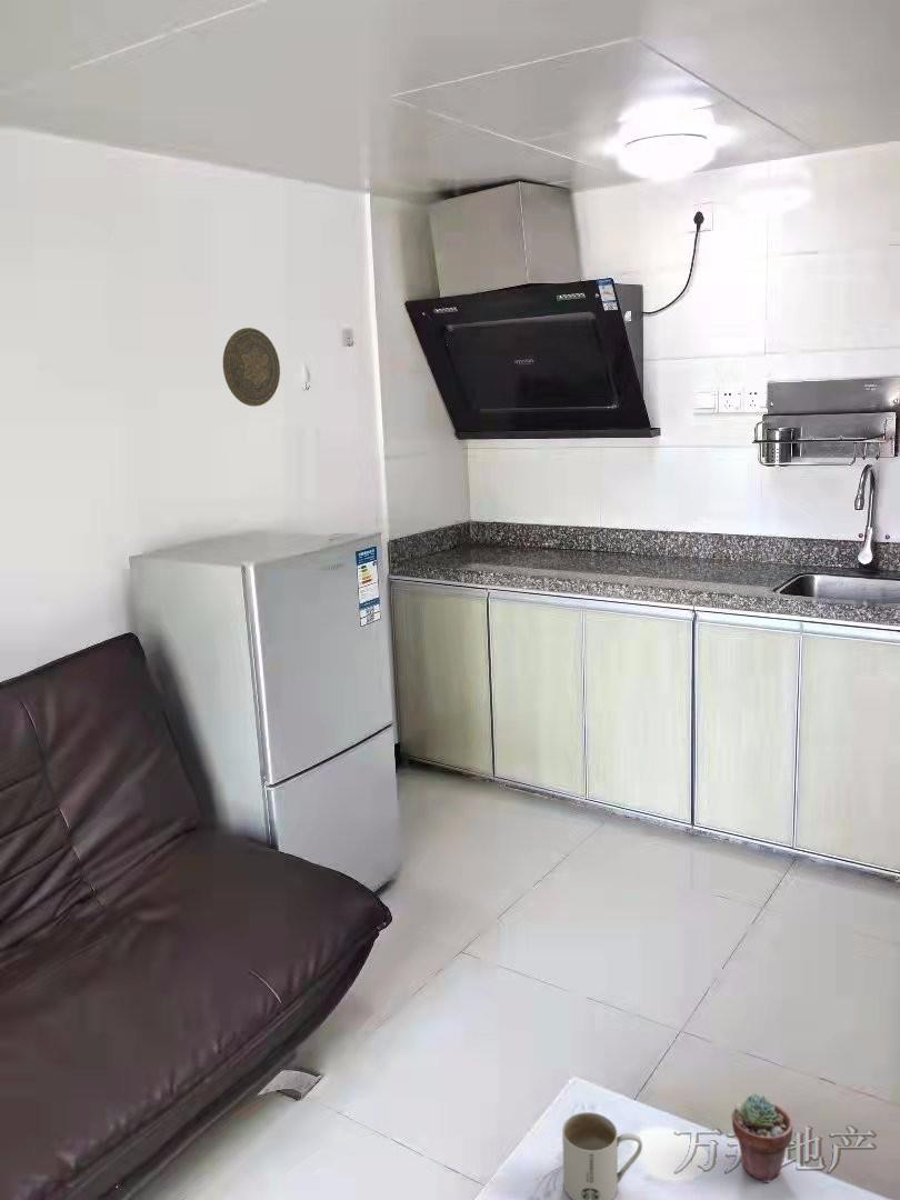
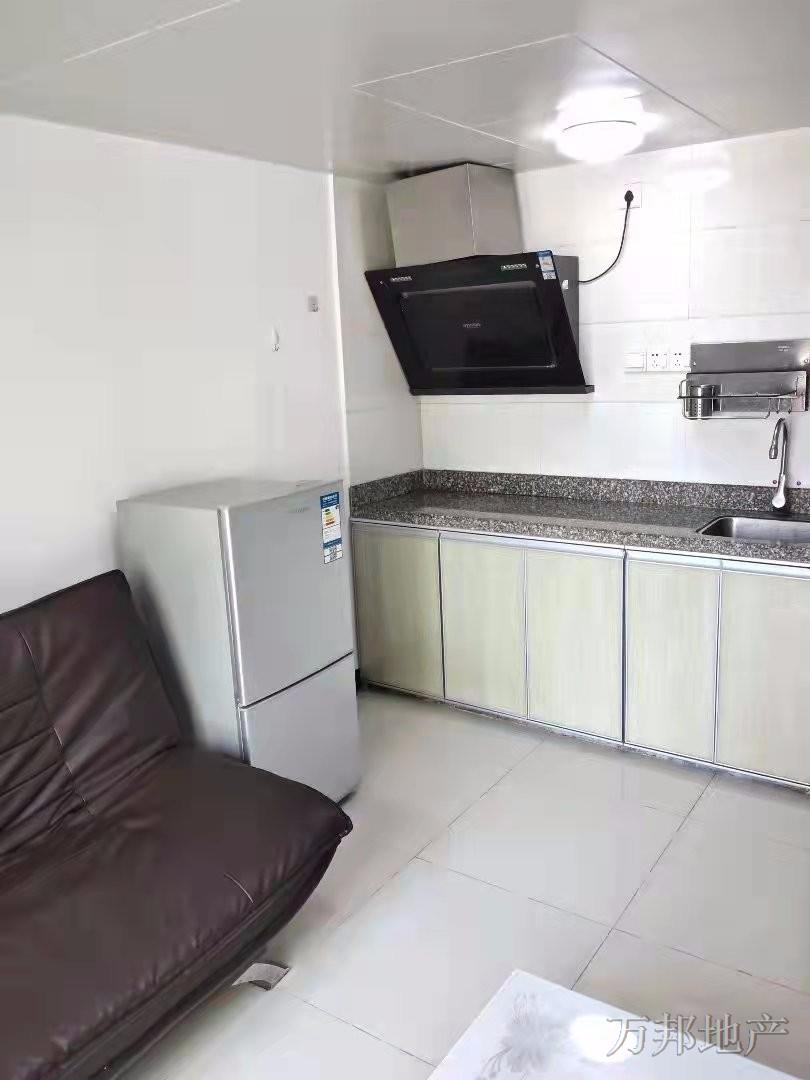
- decorative plate (254, 367)
- potted succulent (761, 1132)
- mug (602, 1158)
